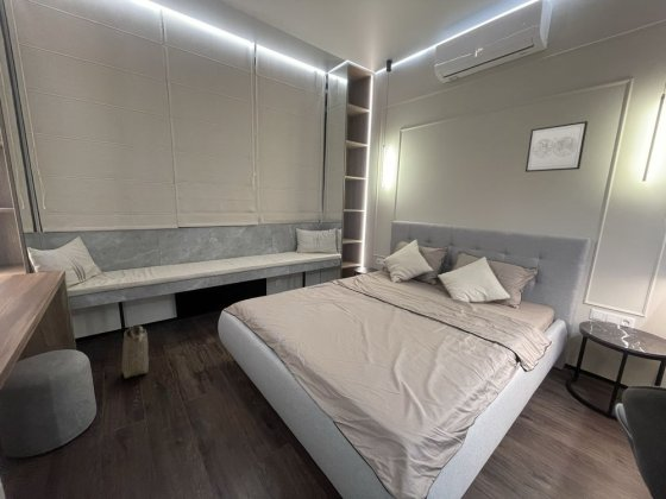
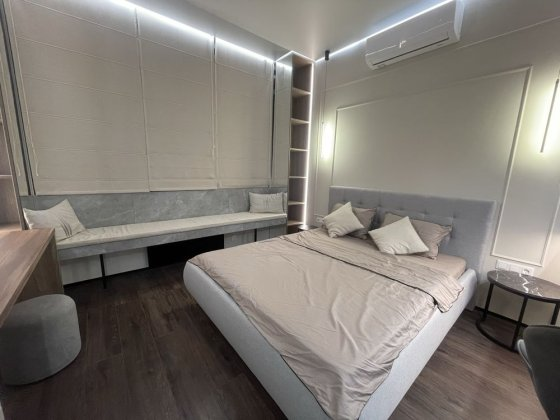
- basket (134, 350)
- wall art (554, 149)
